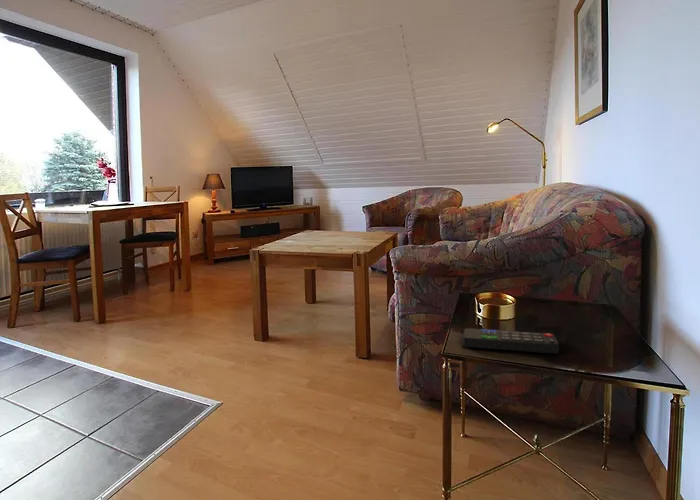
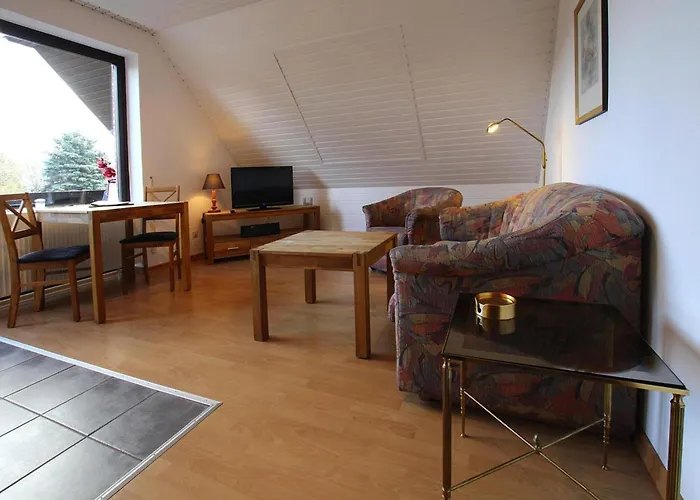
- remote control (508, 339)
